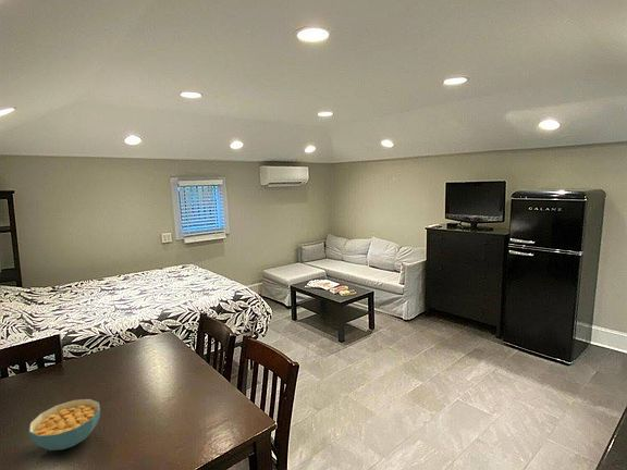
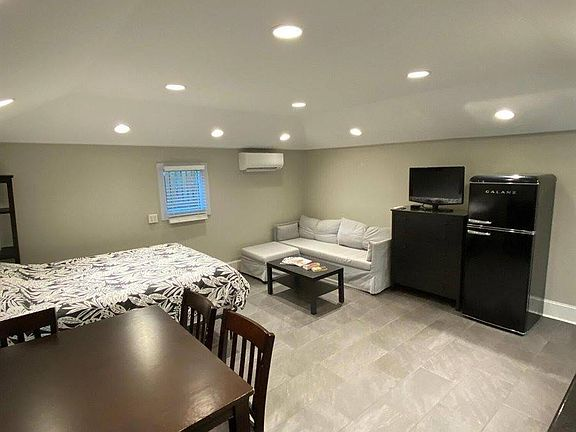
- cereal bowl (67, 429)
